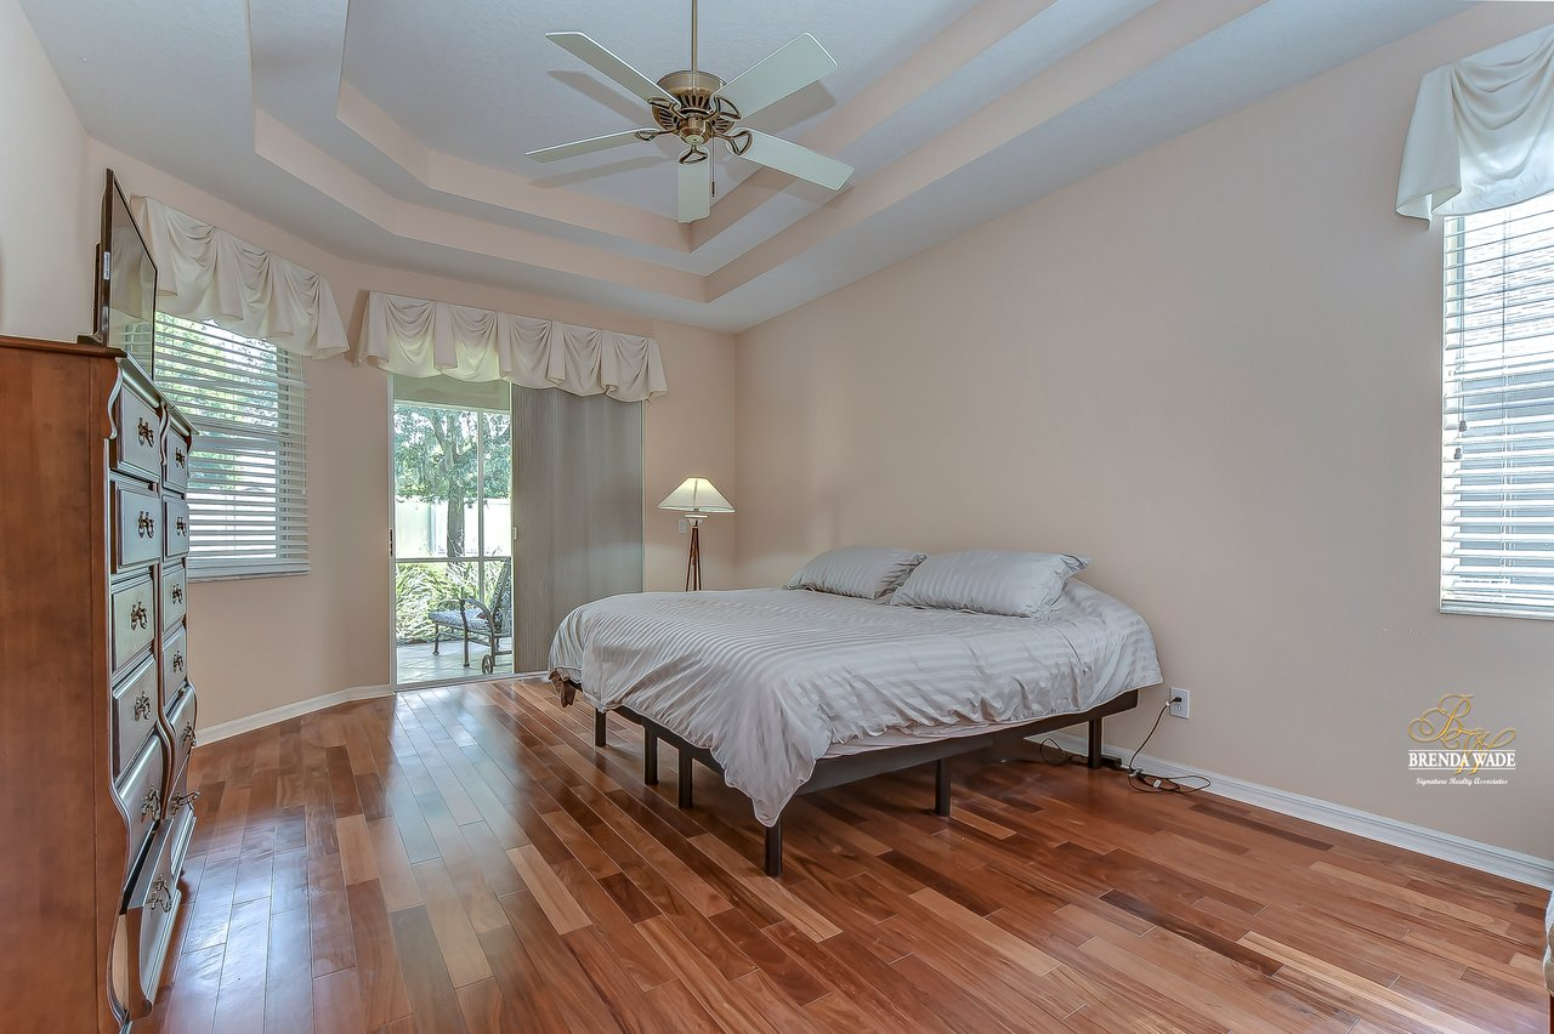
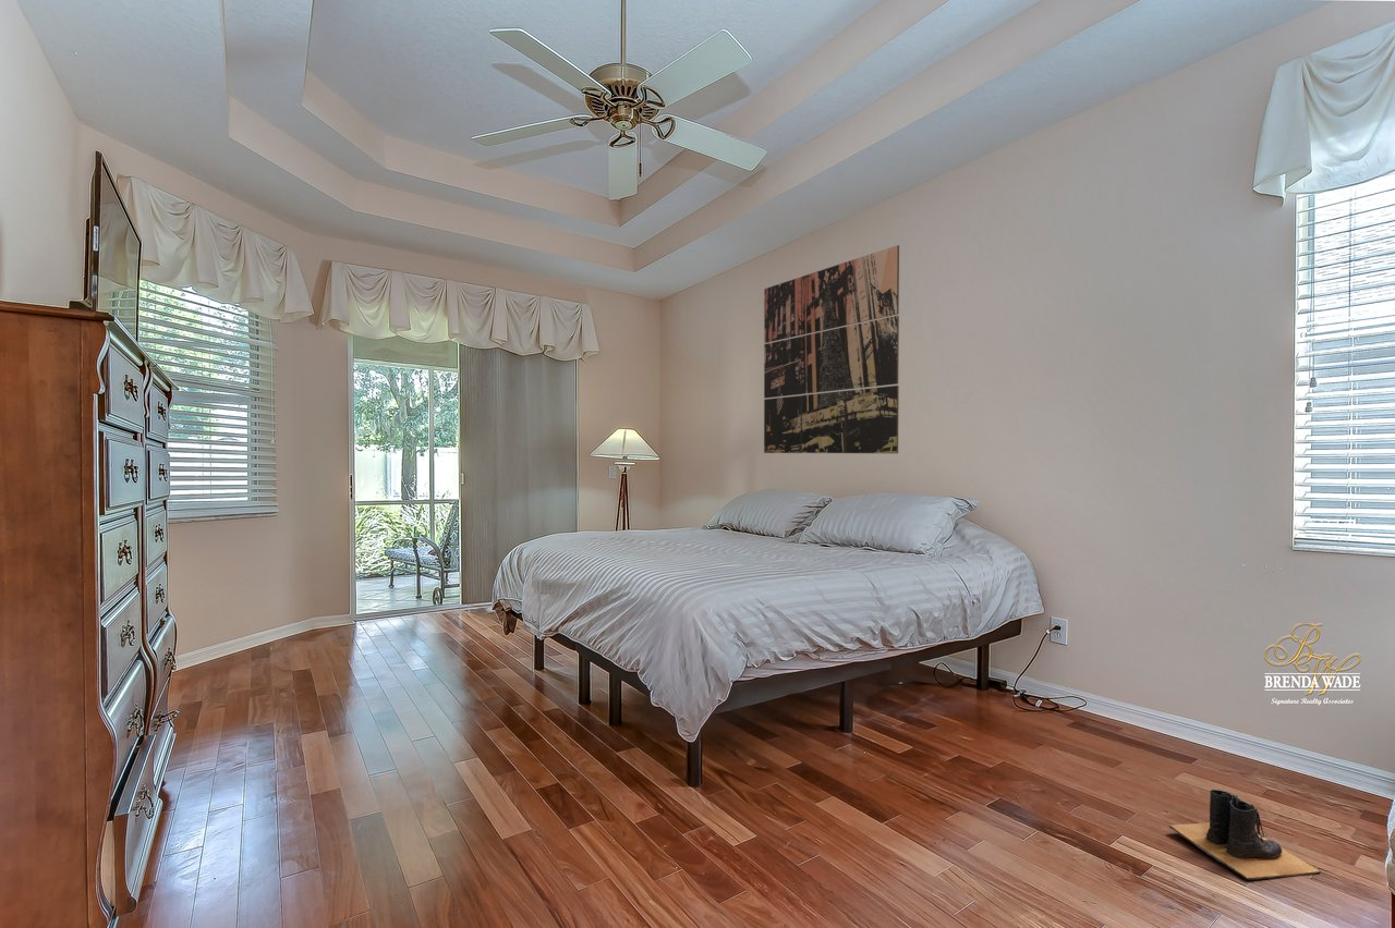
+ boots (1240, 825)
+ wall art (823, 362)
